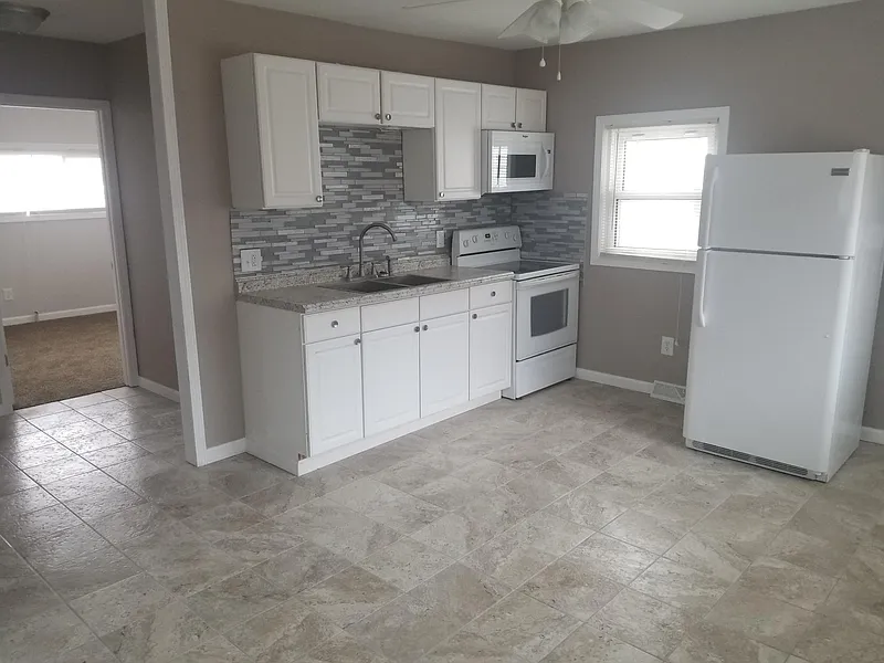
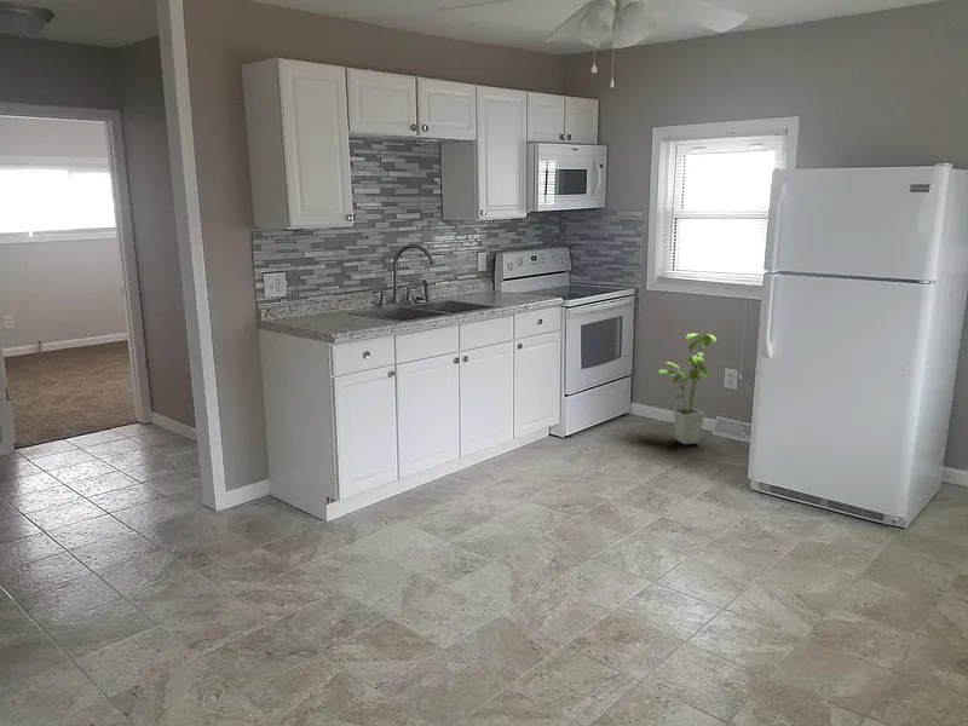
+ house plant (691, 386)
